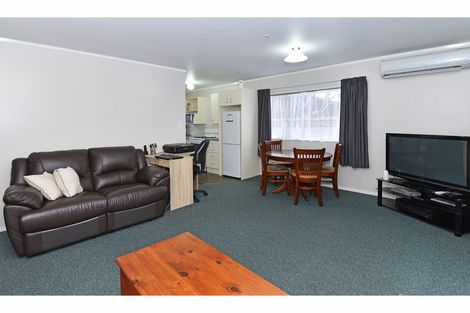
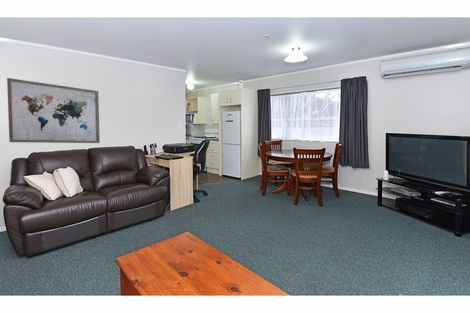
+ wall art (58, 114)
